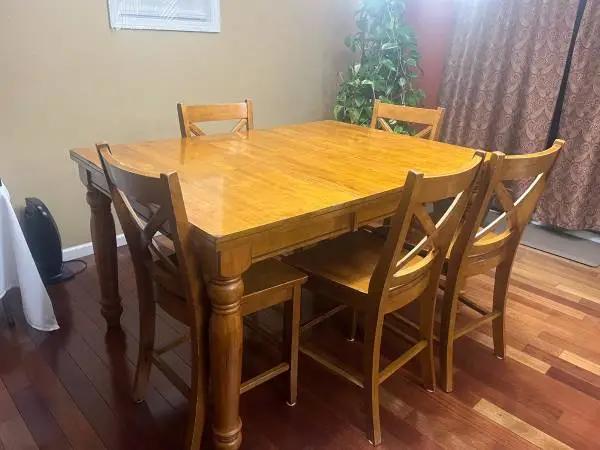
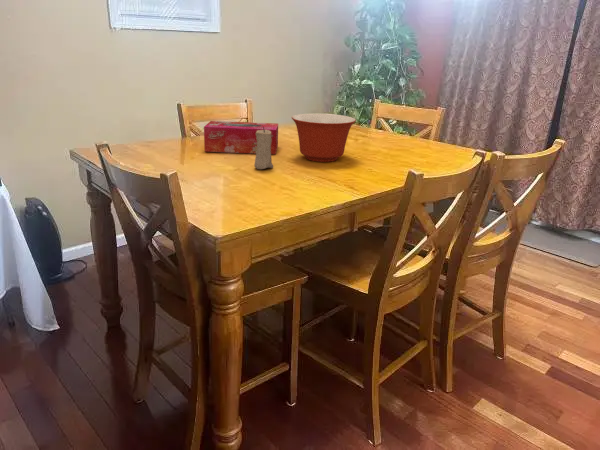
+ candle (263, 147)
+ mixing bowl (322, 138)
+ tissue box (242, 137)
